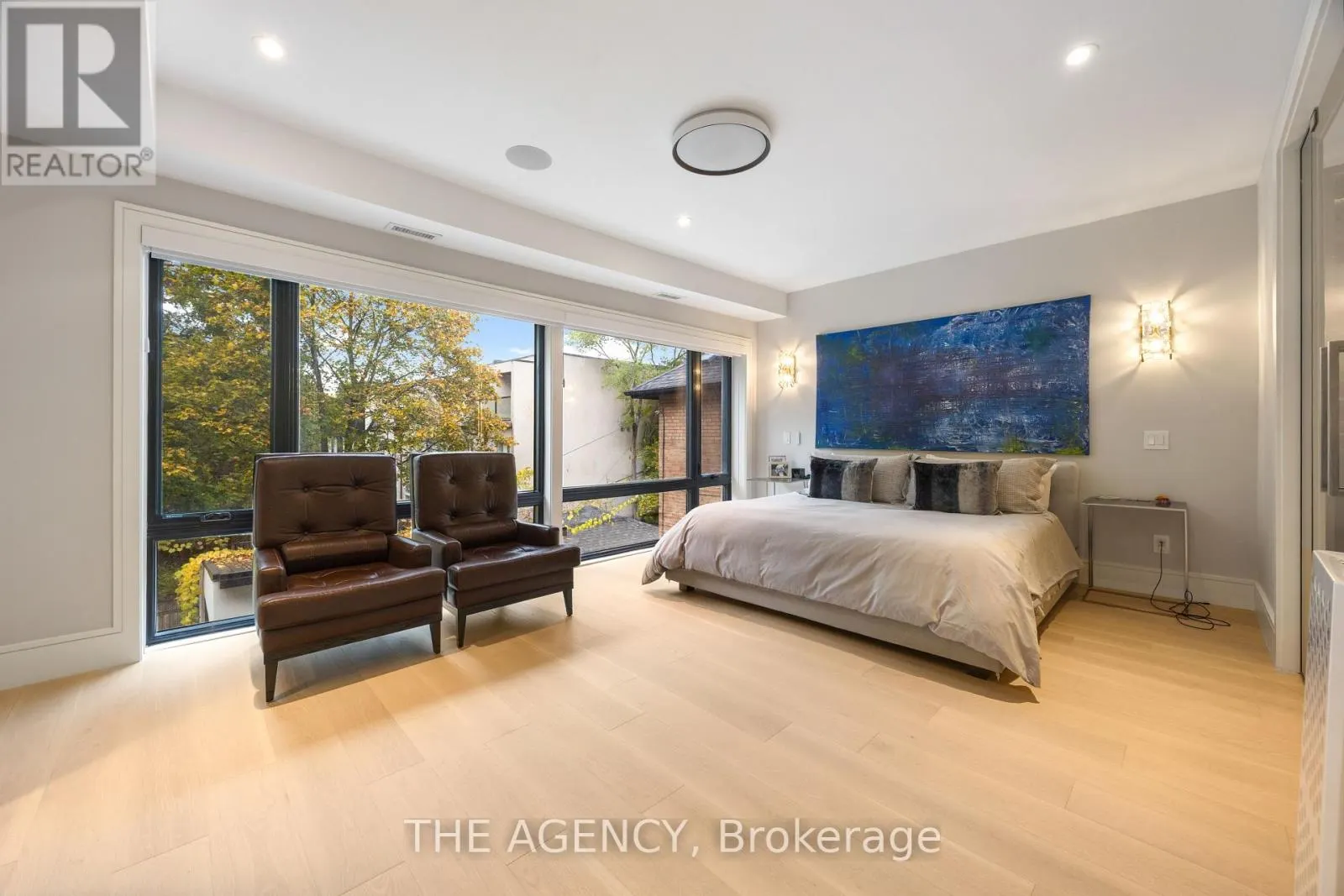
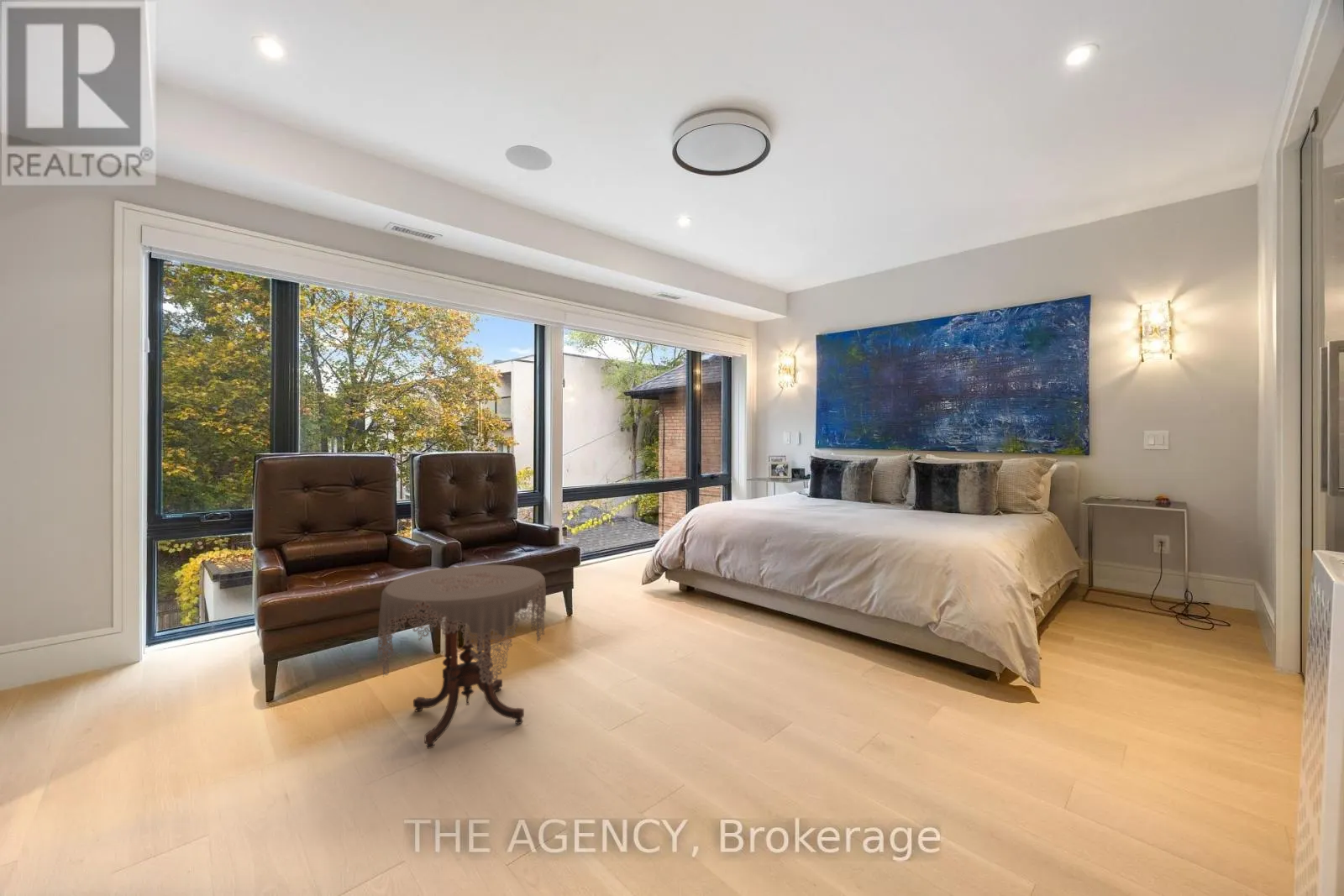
+ side table (468, 648)
